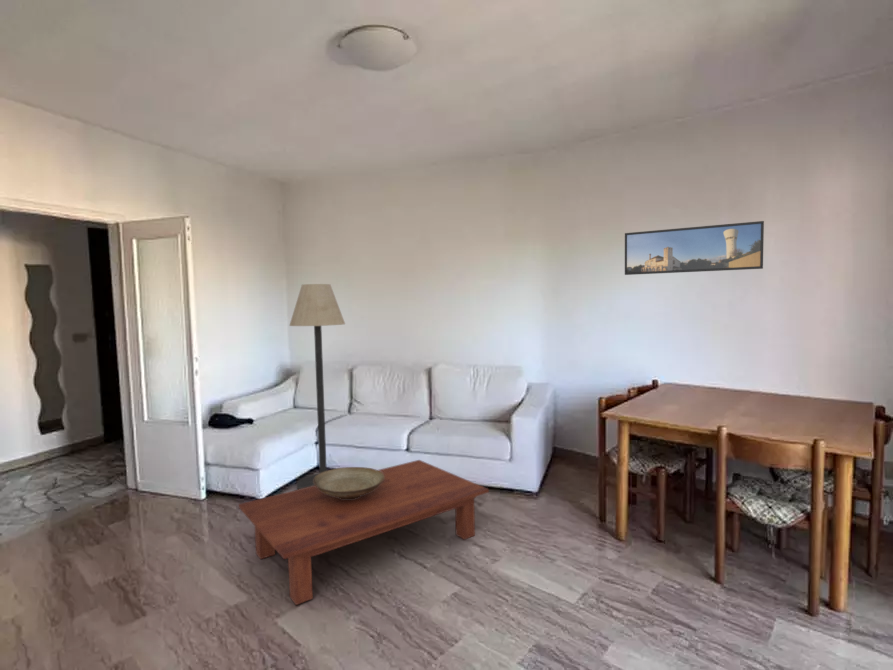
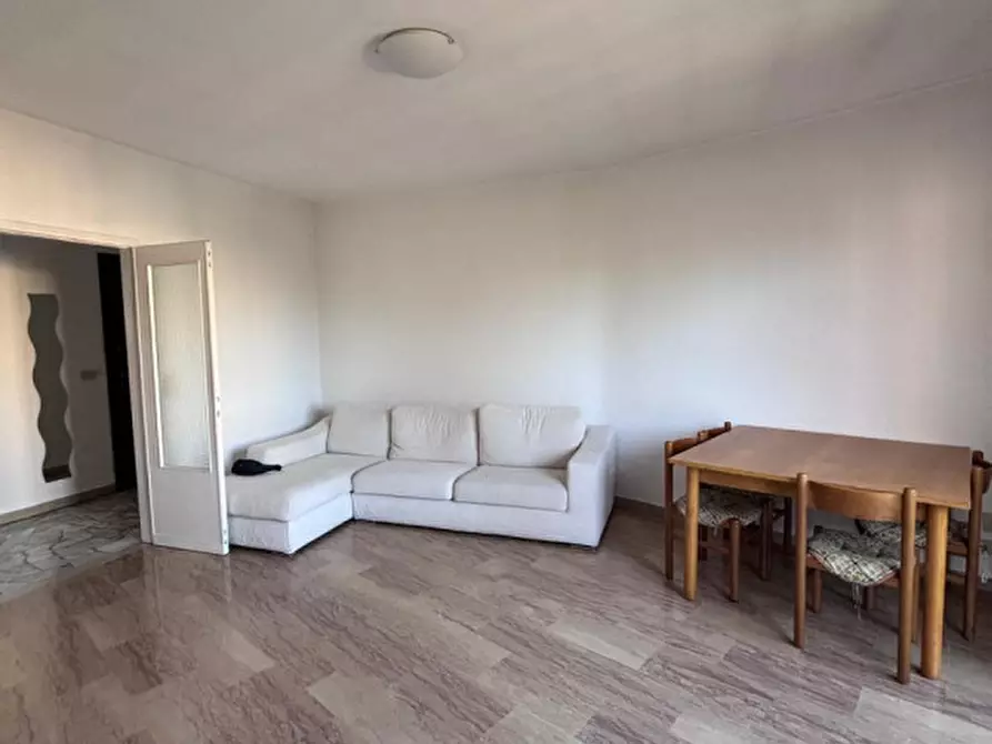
- decorative bowl (349, 485)
- floor lamp (319, 385)
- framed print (689, 249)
- coffee table (367, 520)
